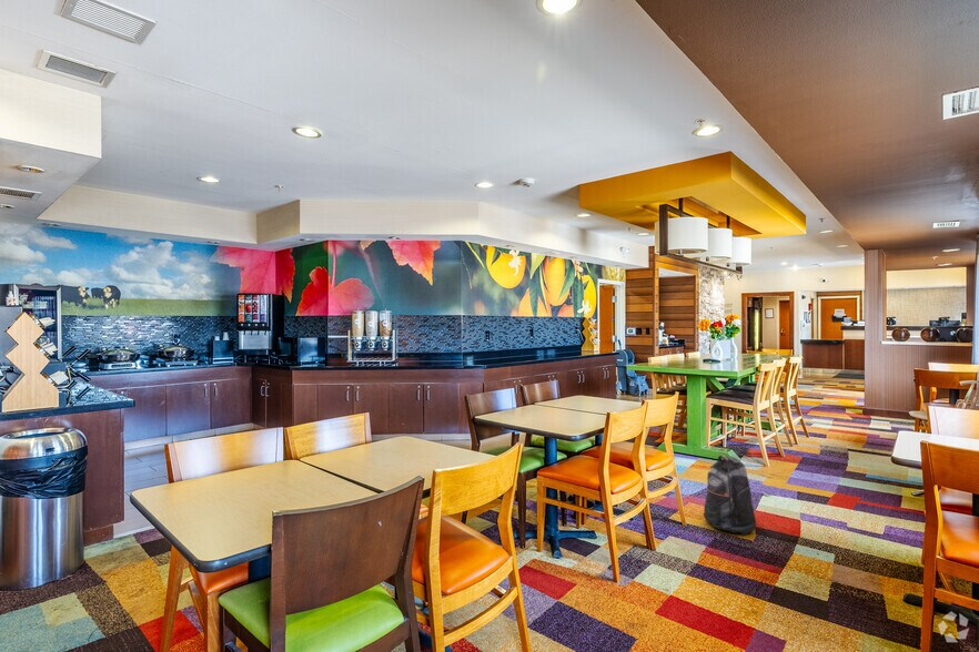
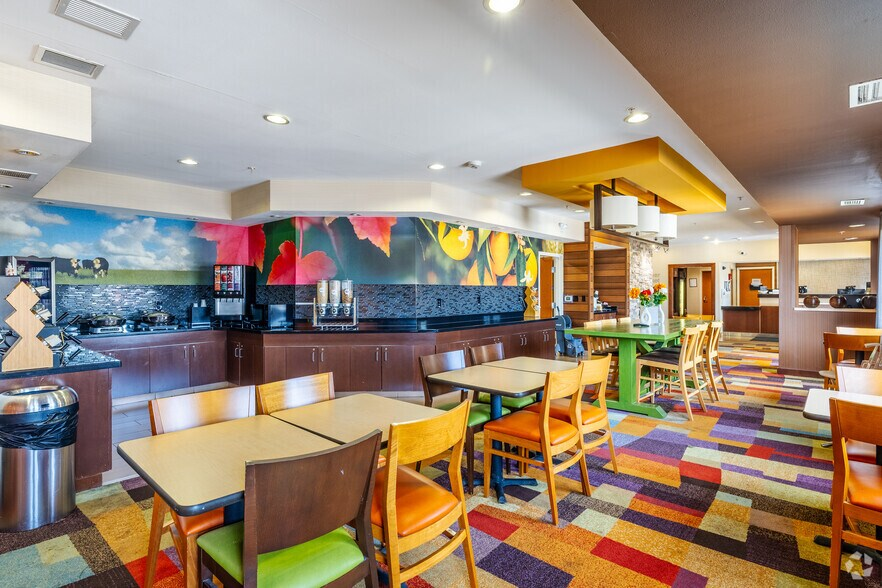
- backpack (729, 490)
